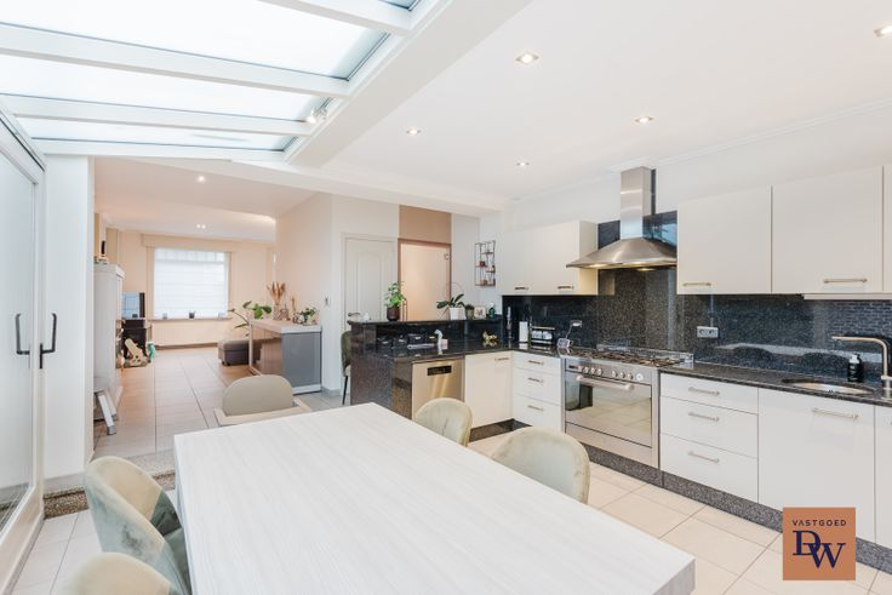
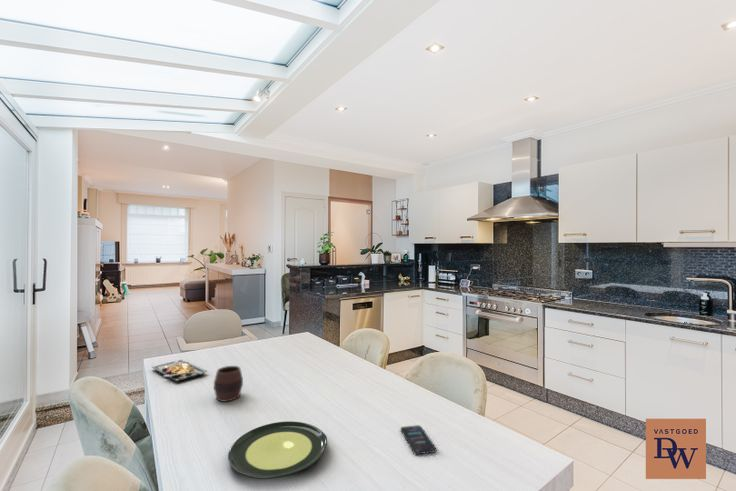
+ plate (279, 449)
+ smartphone (417, 438)
+ plate (176, 367)
+ cup (228, 383)
